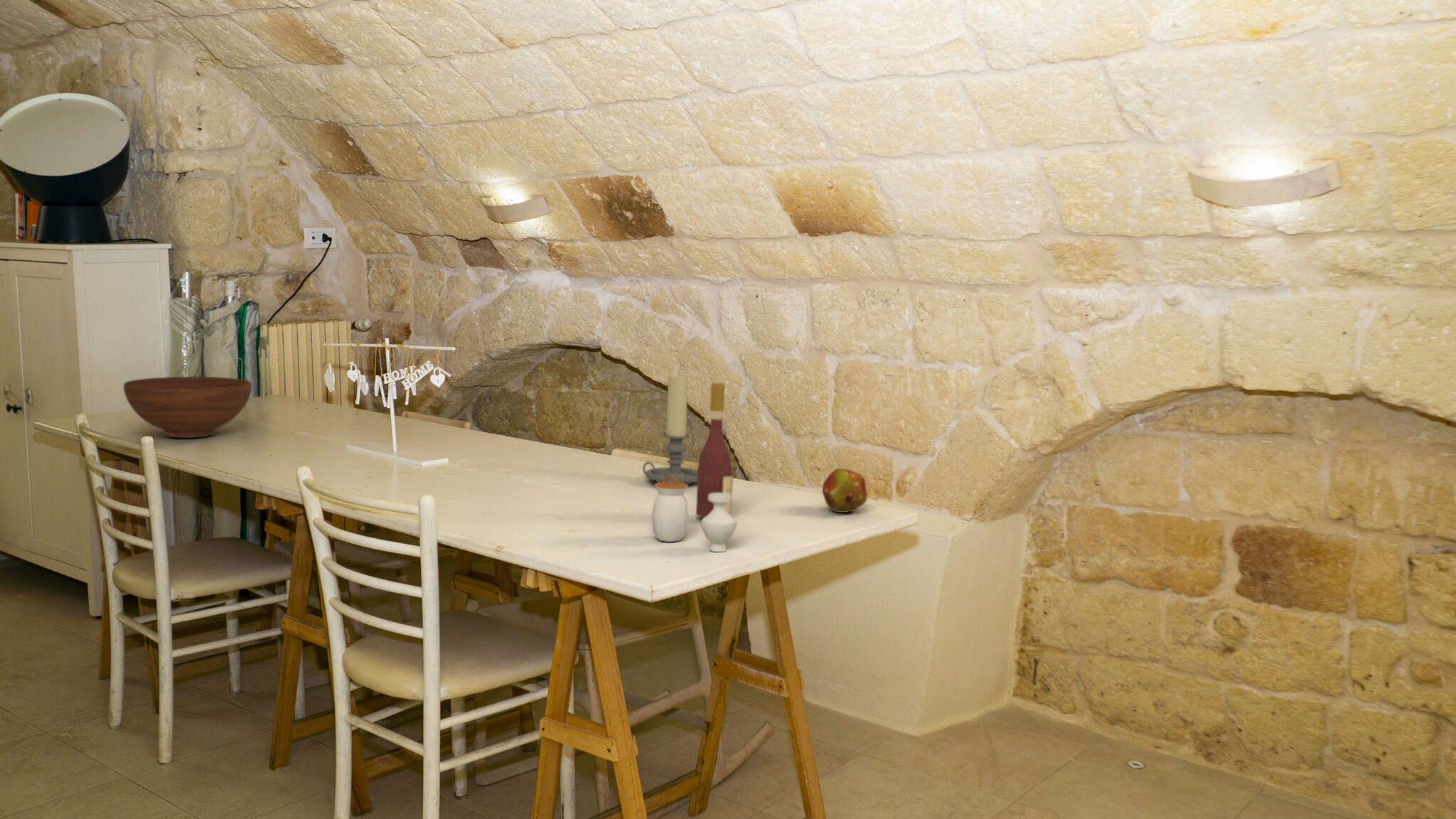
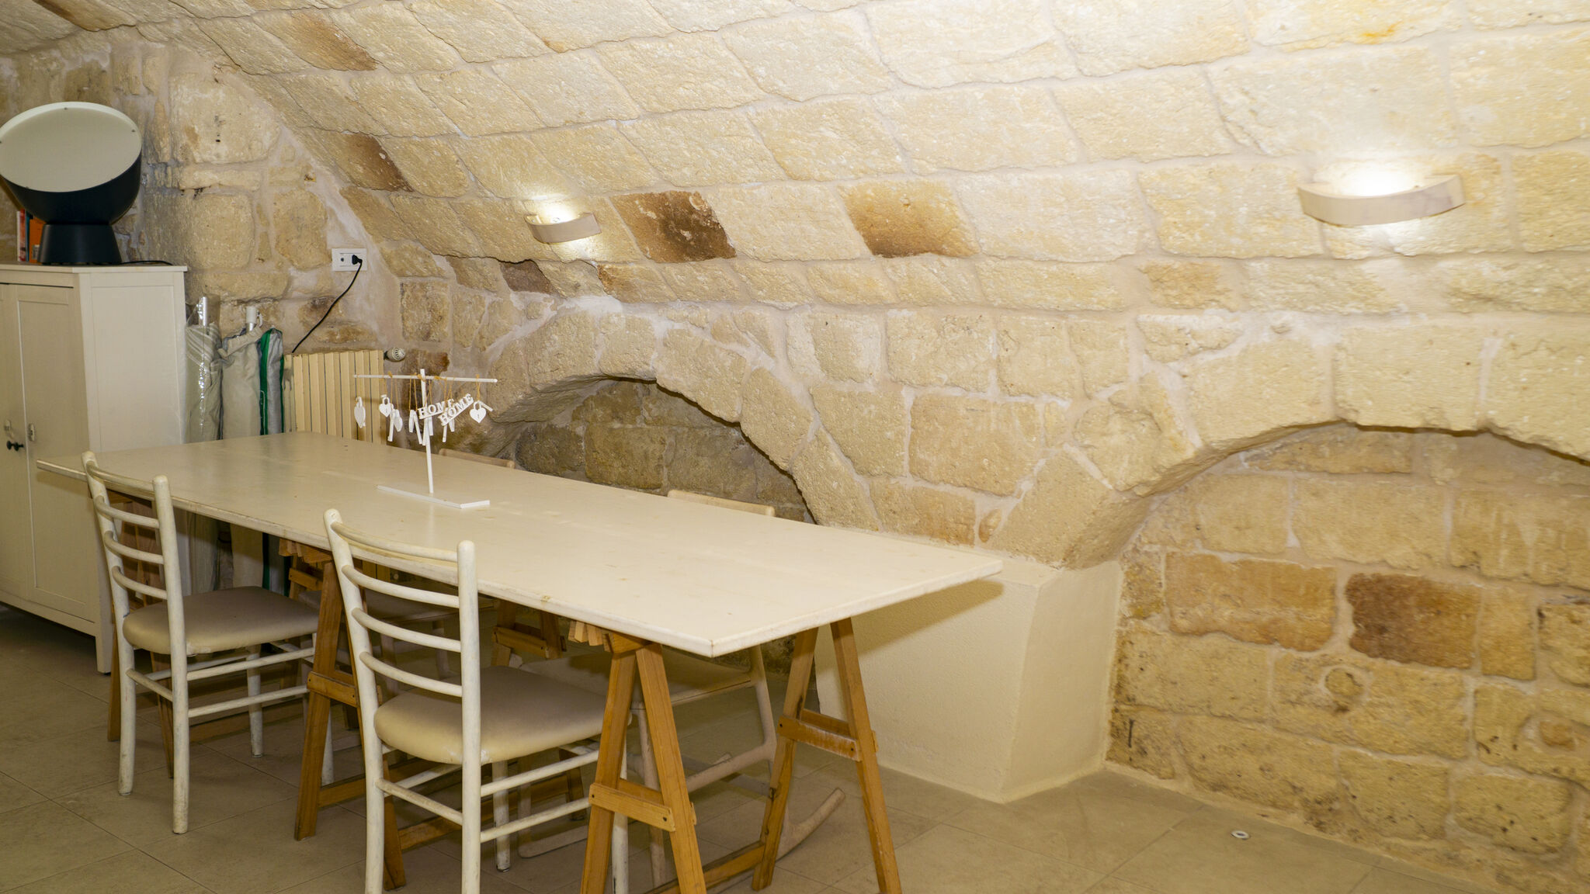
- jar (688, 512)
- fruit (845, 491)
- candle holder (672, 427)
- fruit bowl (189, 409)
- wine bottle (715, 451)
